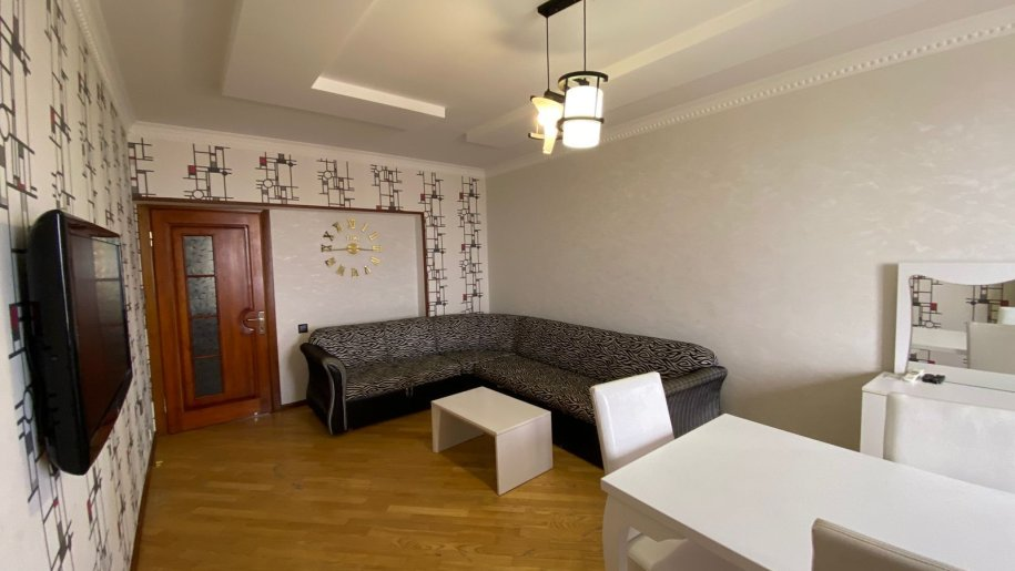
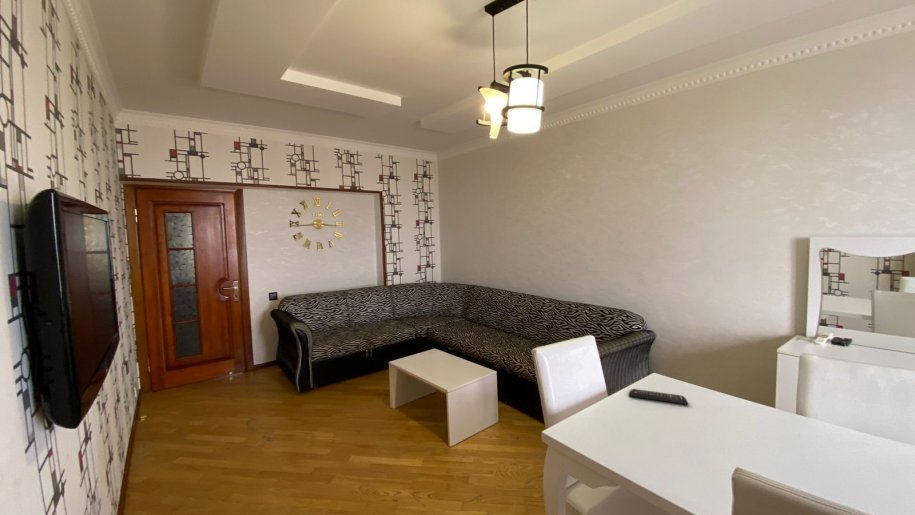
+ remote control (657, 396)
